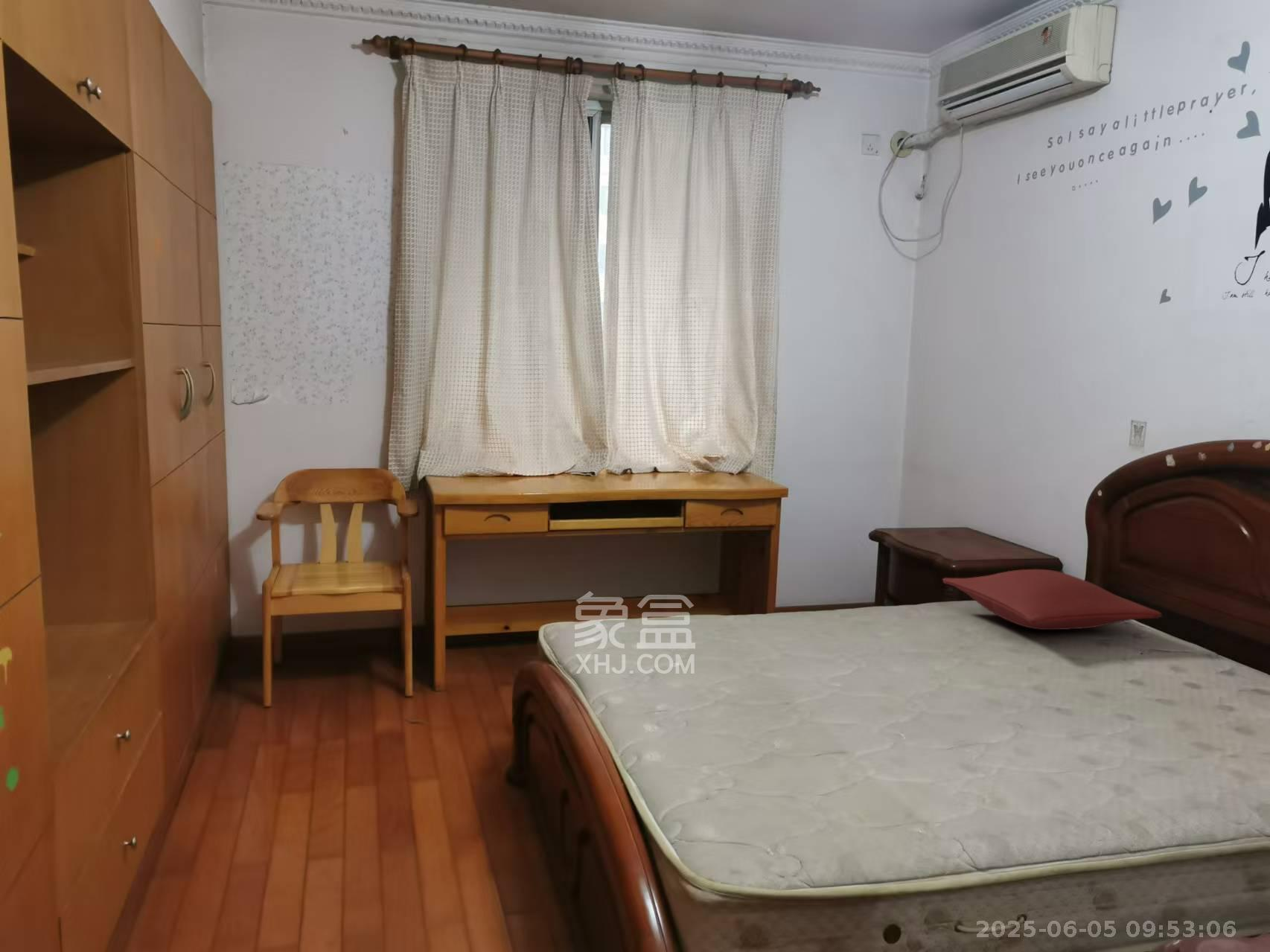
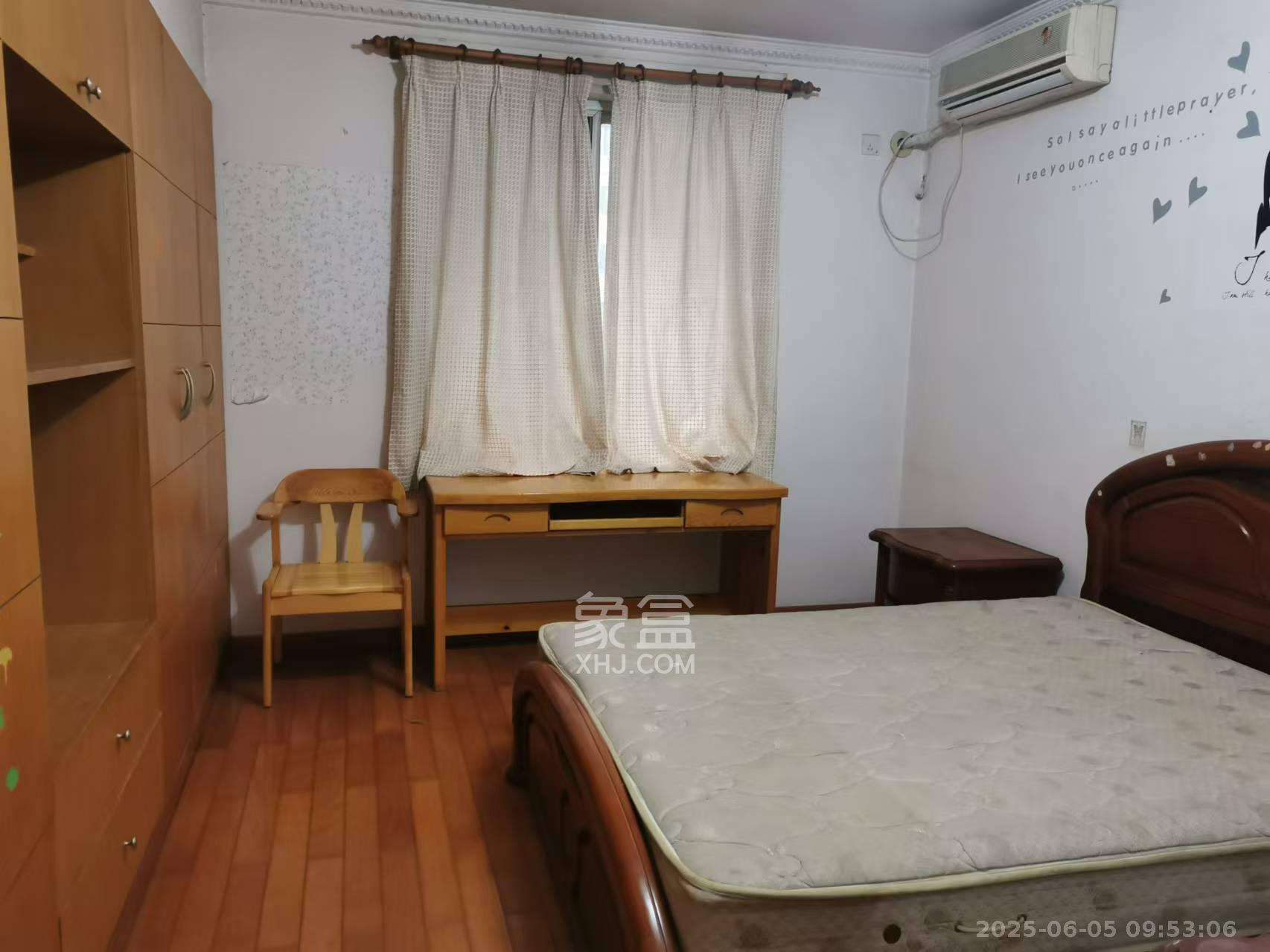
- pillow (1046, 599)
